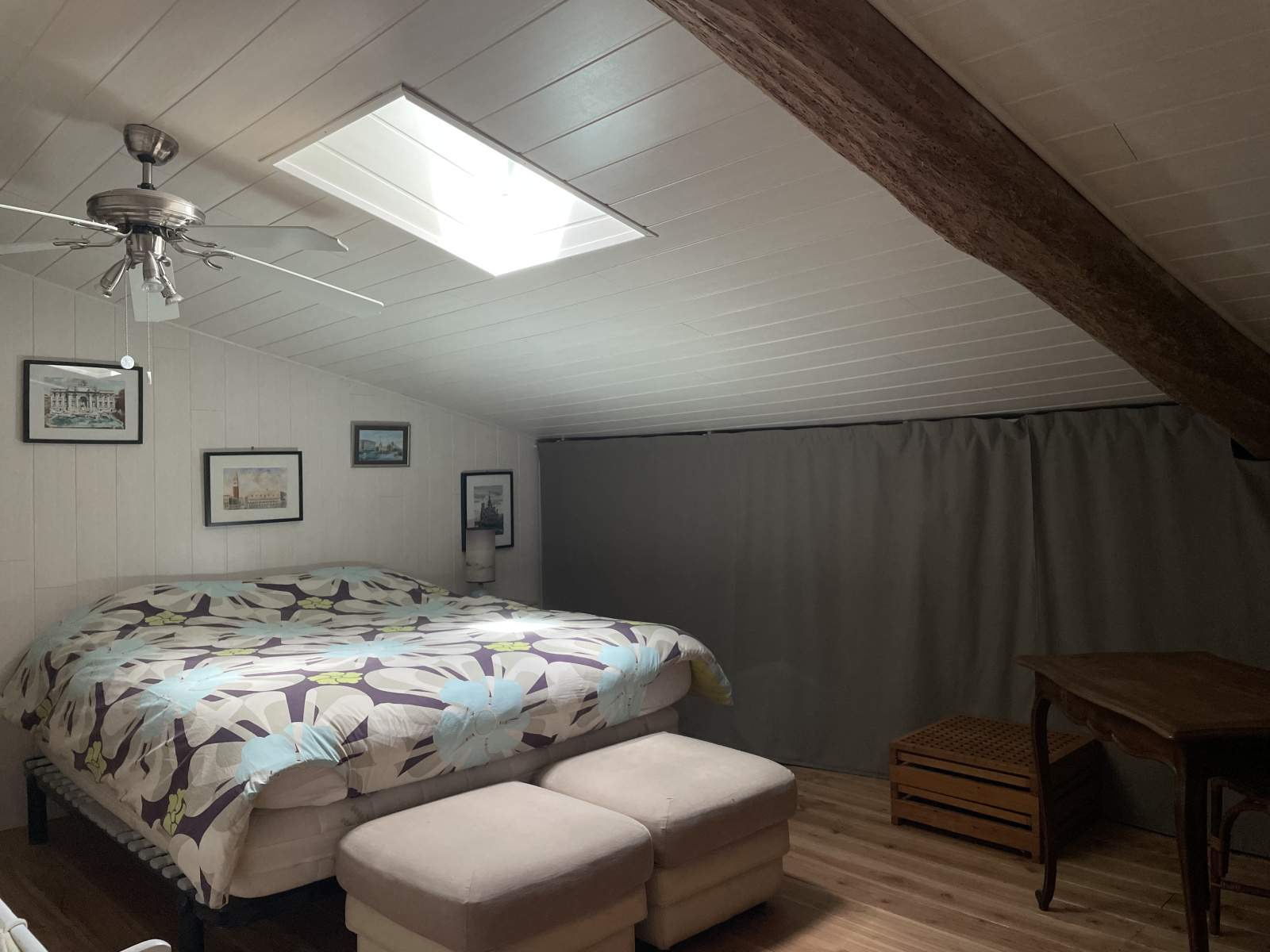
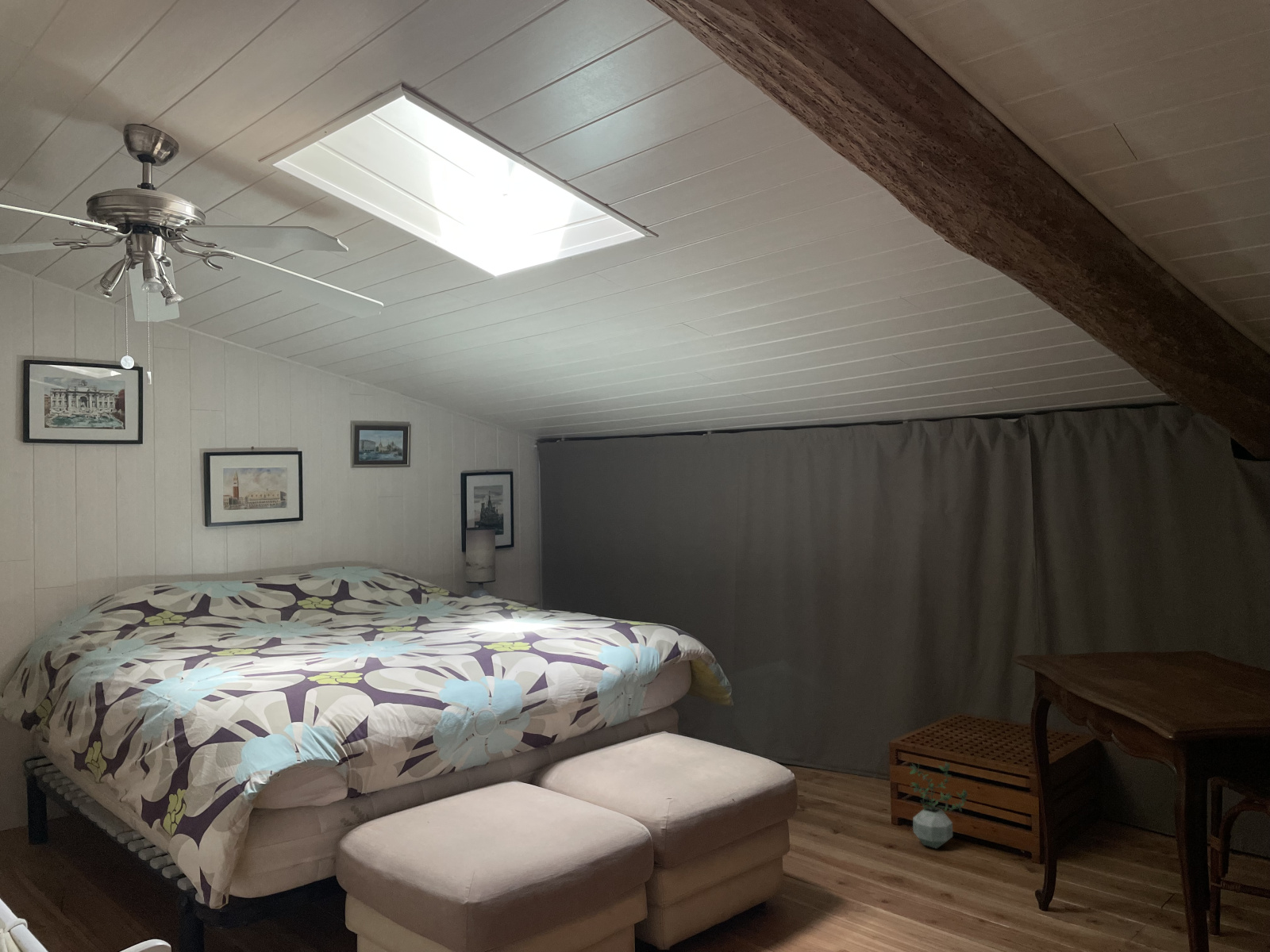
+ potted plant (937, 803)
